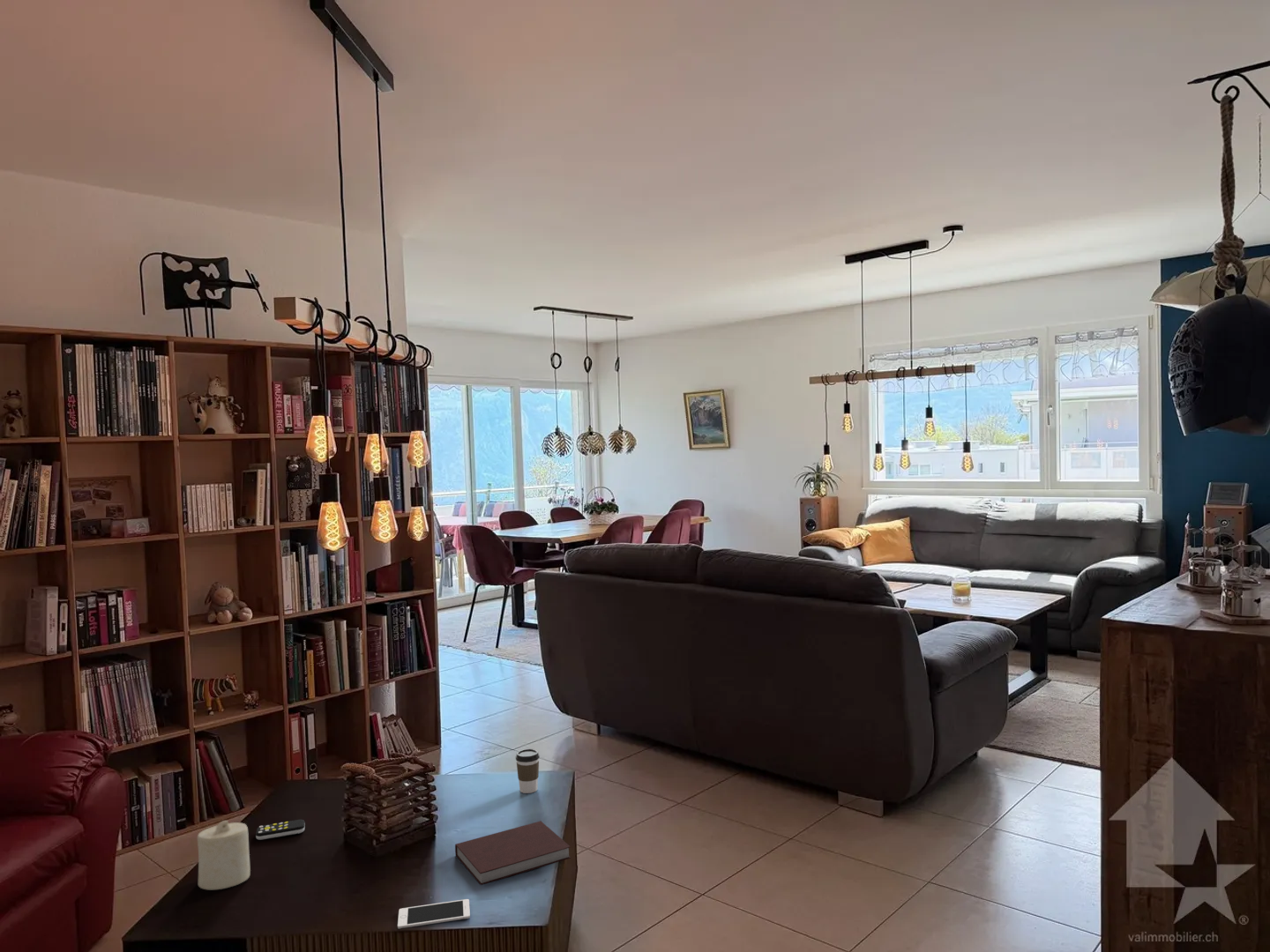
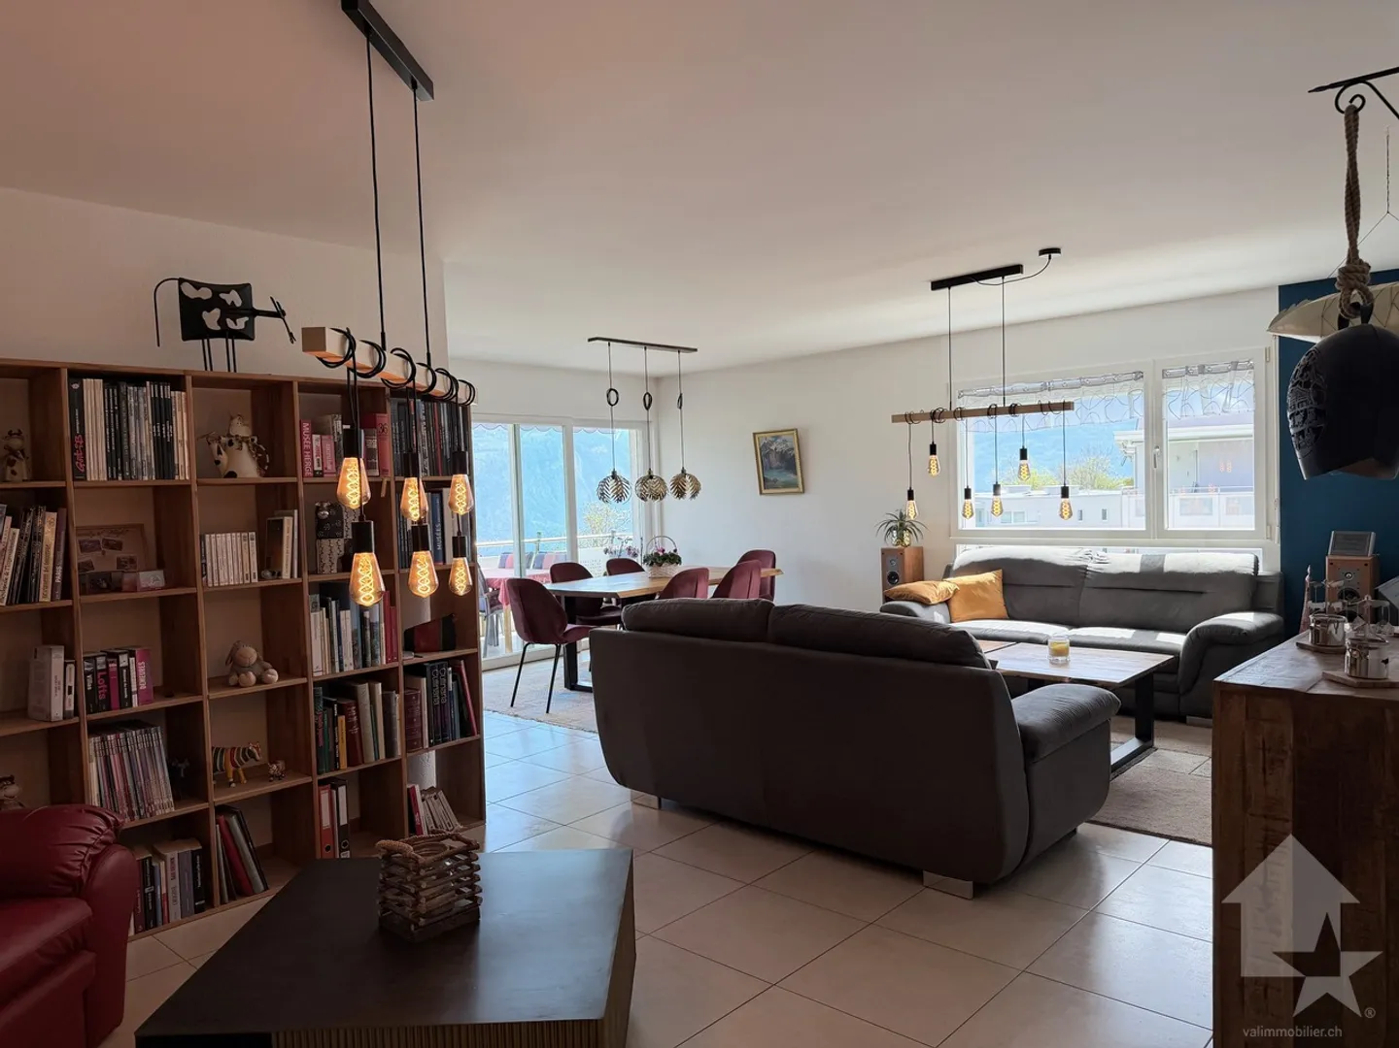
- cell phone (434, 913)
- notebook (512, 851)
- remote control (280, 829)
- candle (222, 851)
- coffee cup (527, 770)
